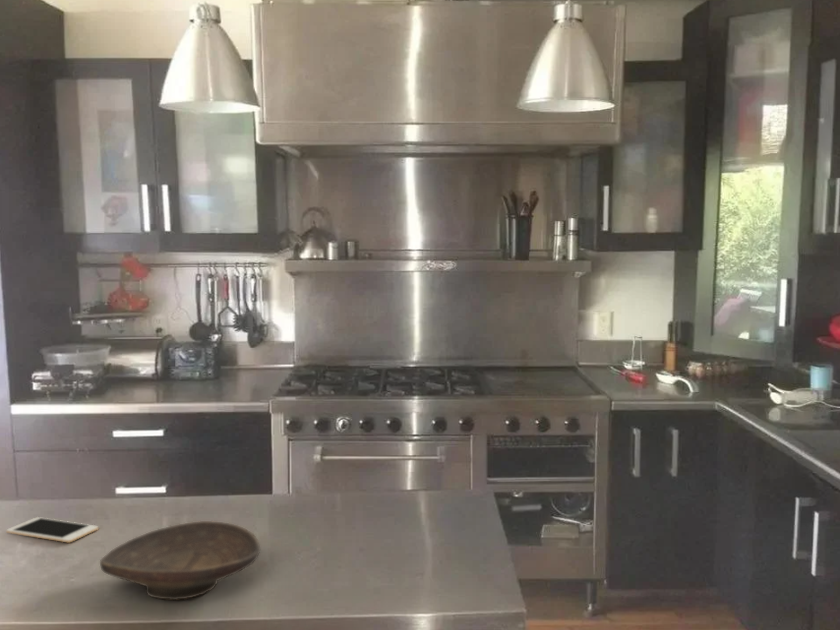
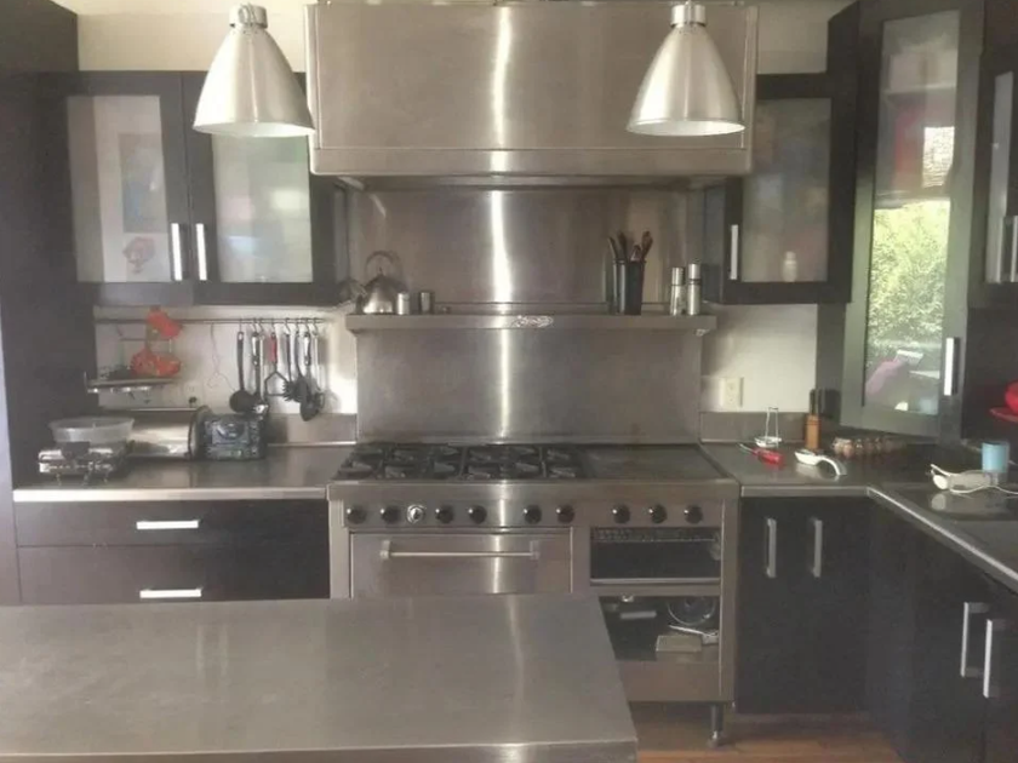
- decorative bowl (182, 563)
- cell phone (52, 529)
